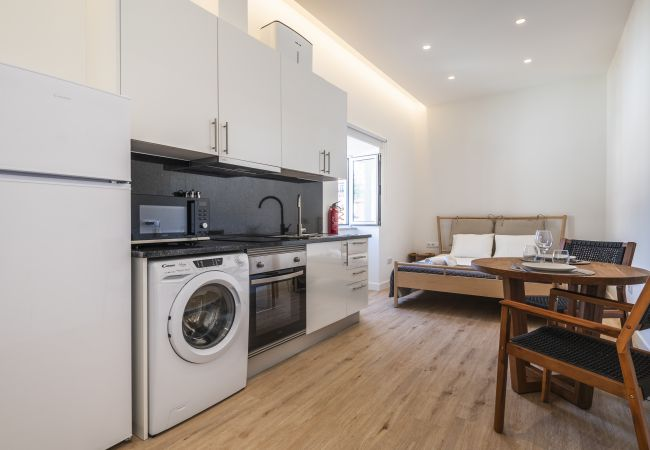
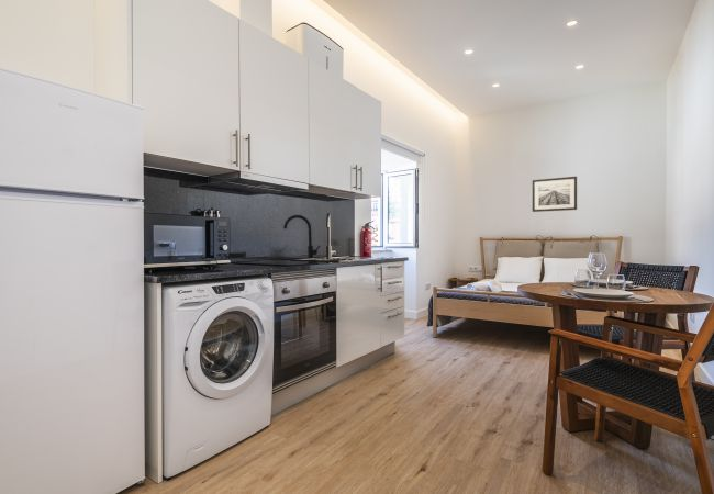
+ wall art (554, 194)
